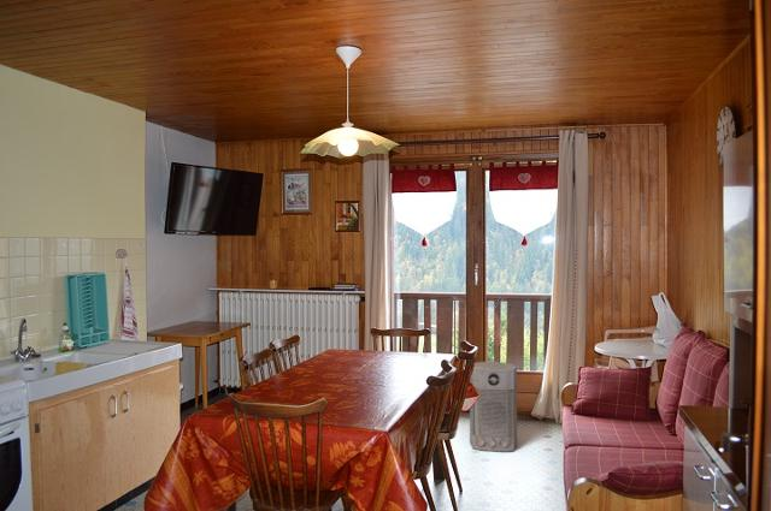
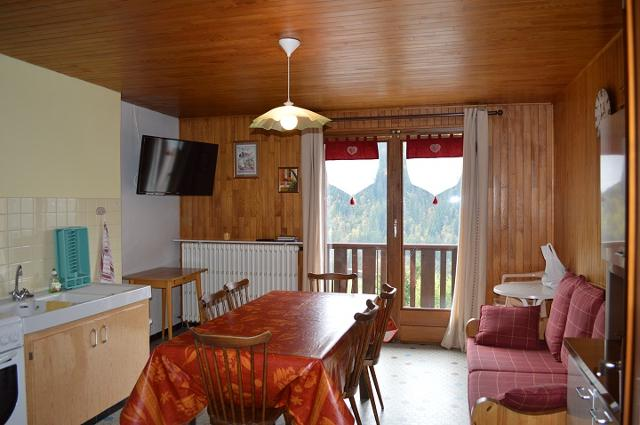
- air purifier (493, 404)
